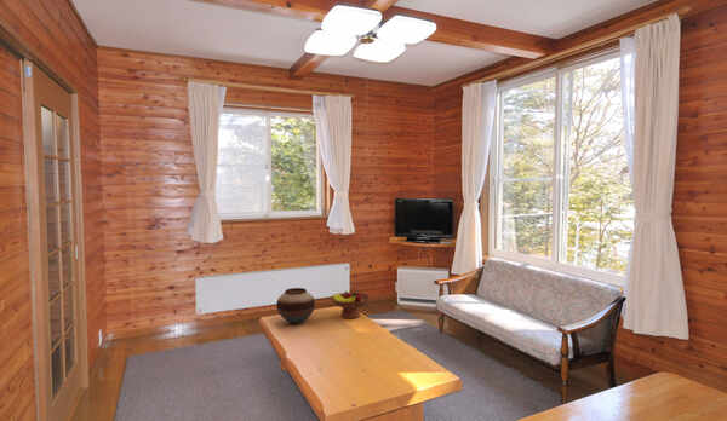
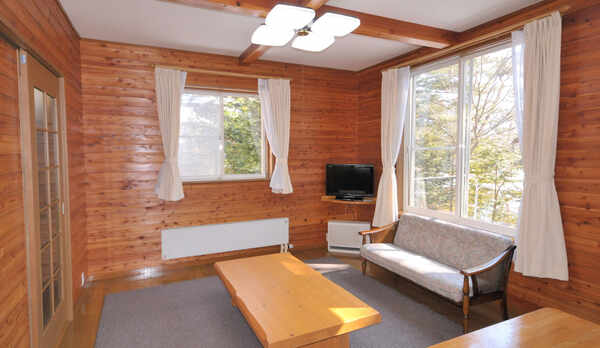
- fruit bowl (350, 302)
- vase (296, 306)
